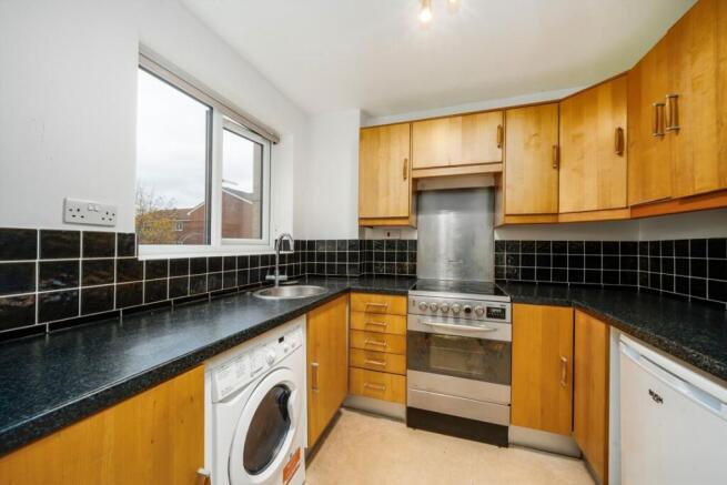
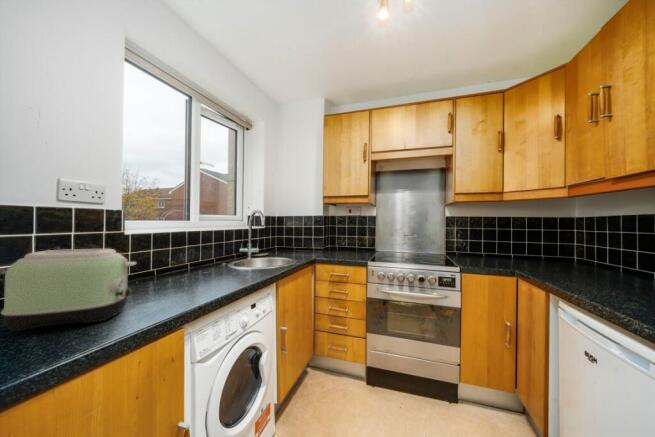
+ toaster (78, 284)
